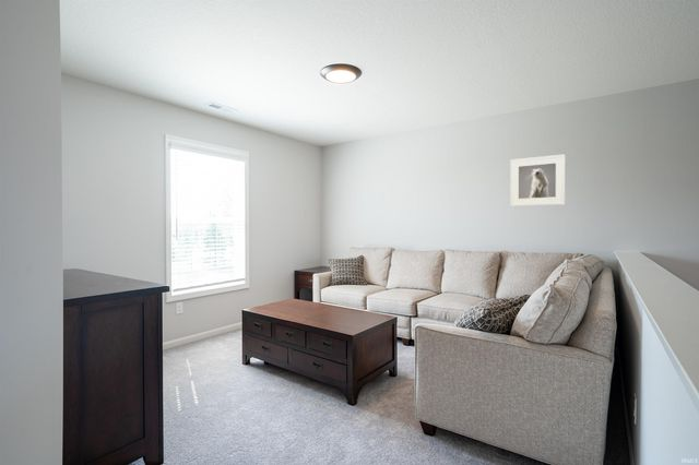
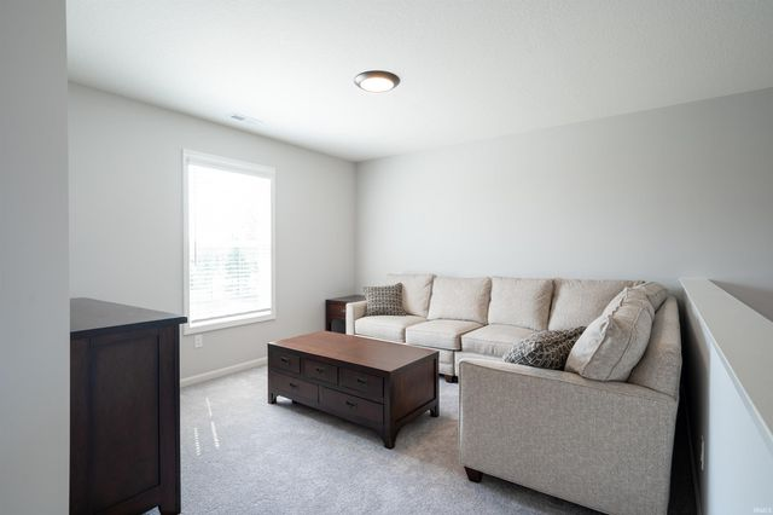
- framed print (536, 181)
